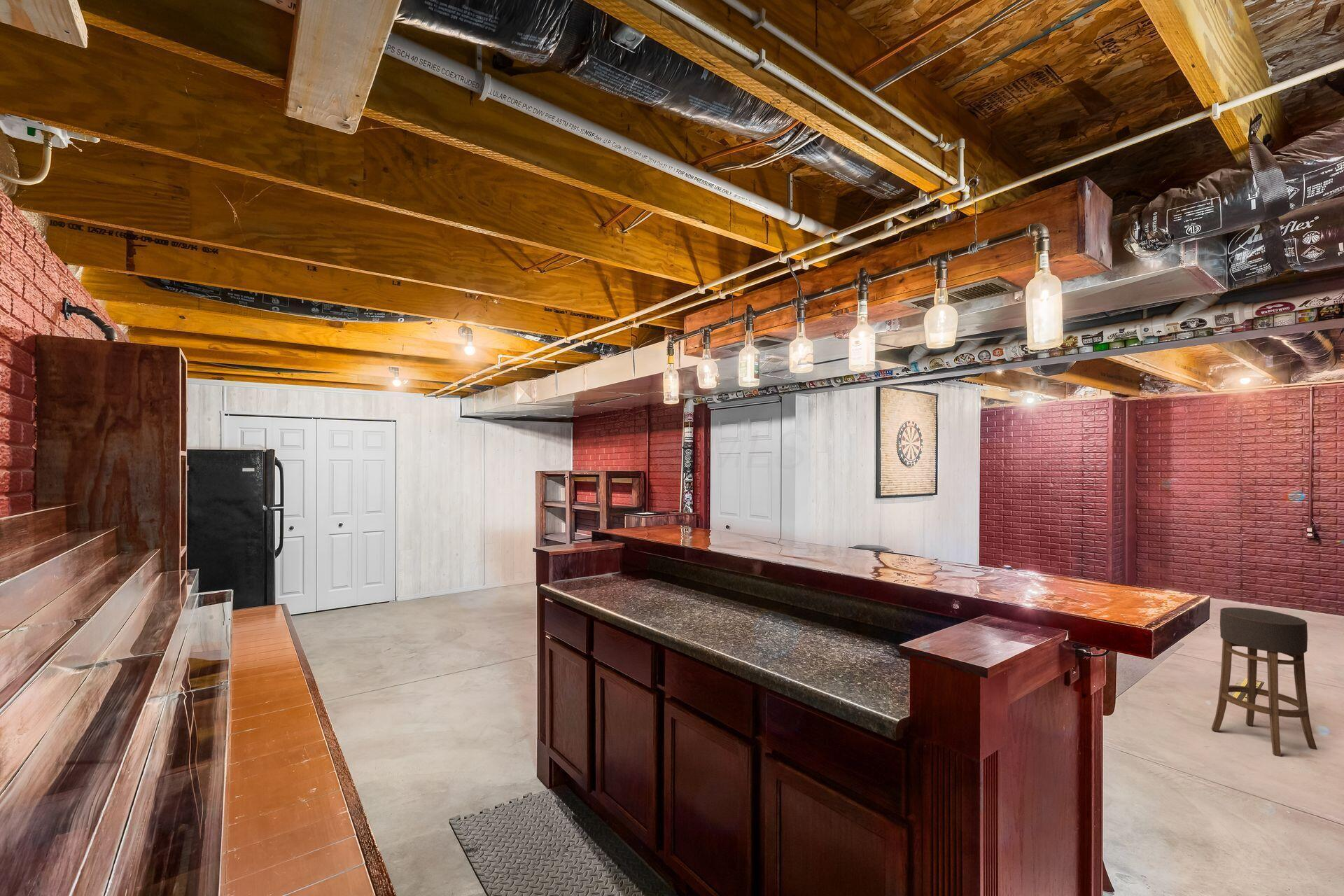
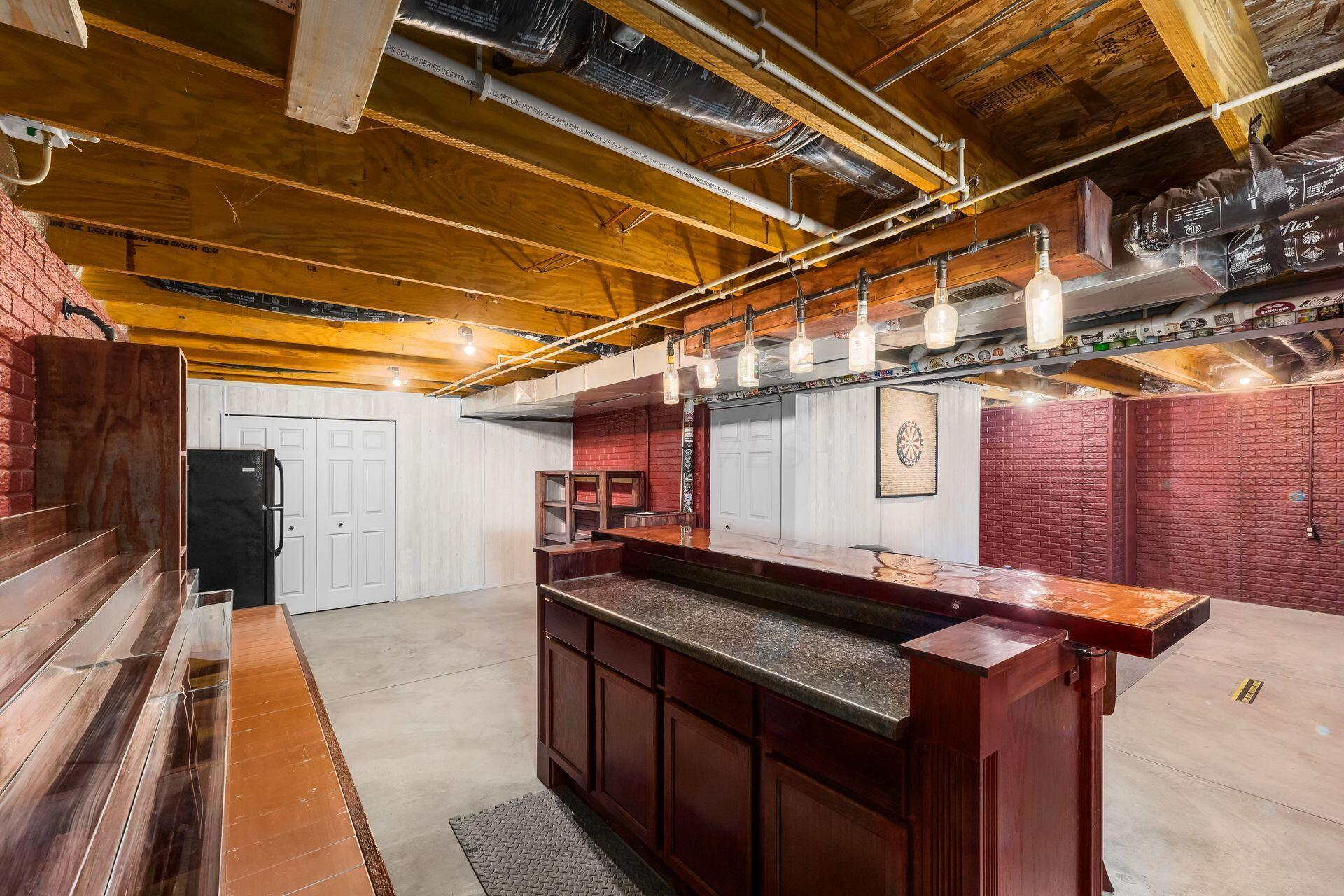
- bar stool (1268, 675)
